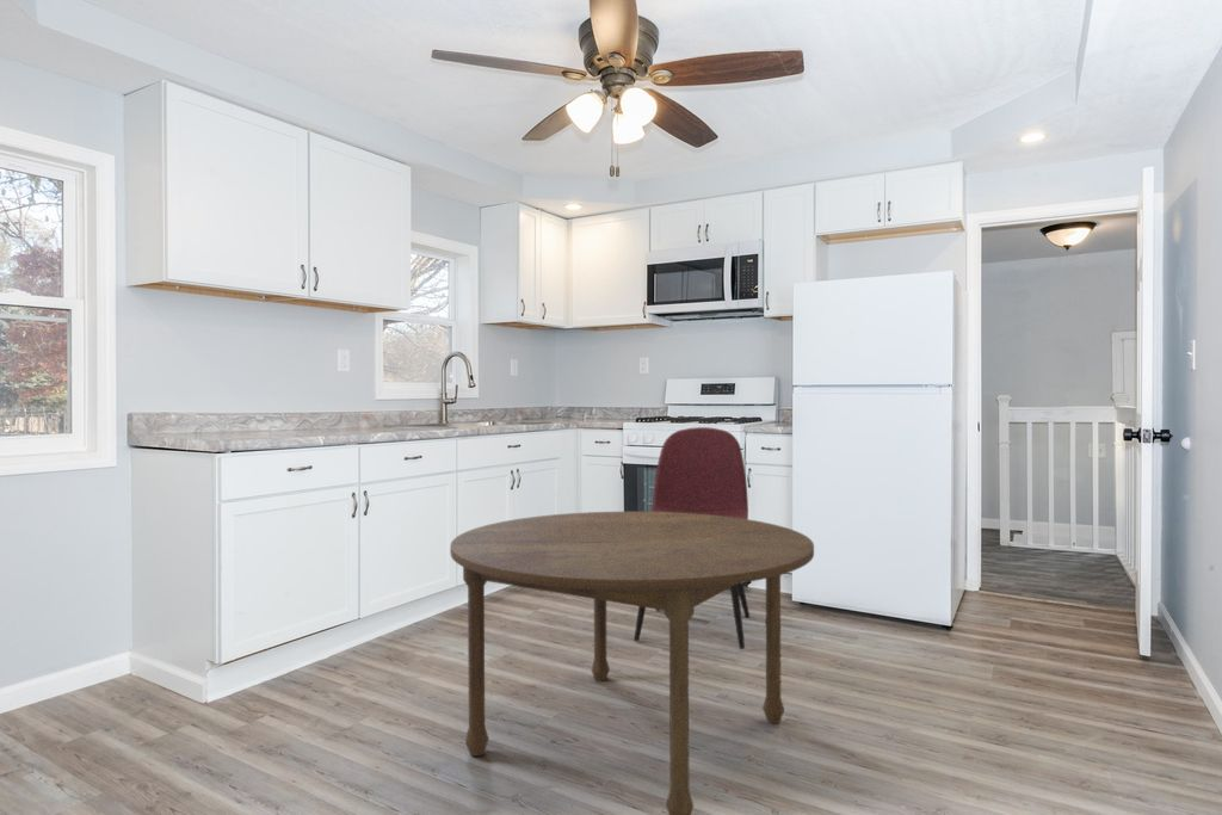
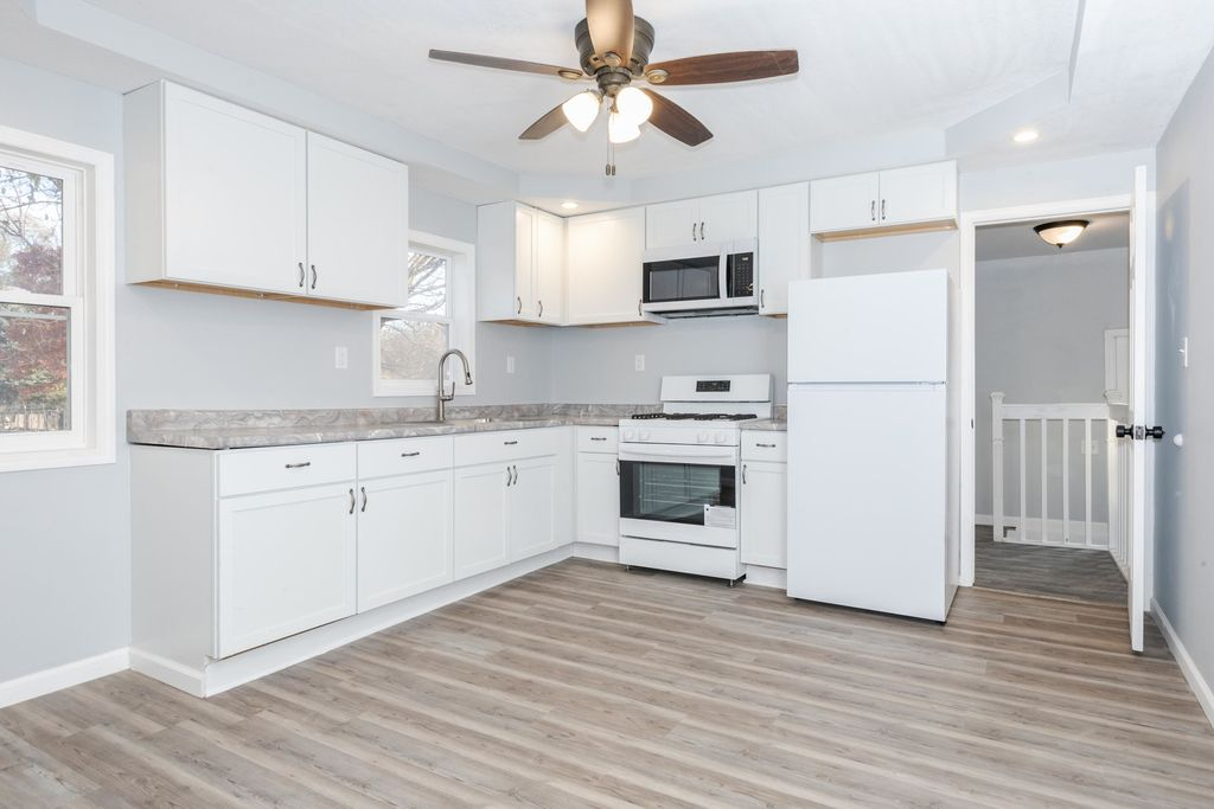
- dining table (605, 636)
- dining chair (696, 513)
